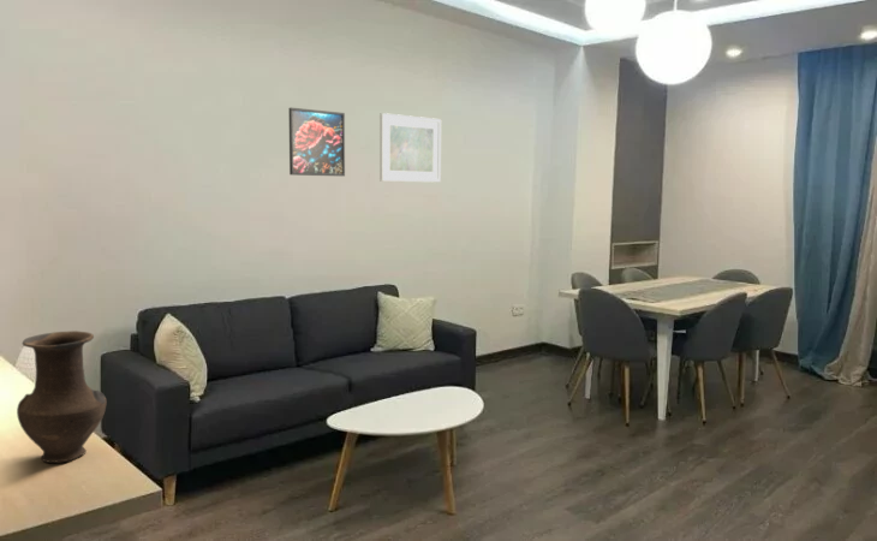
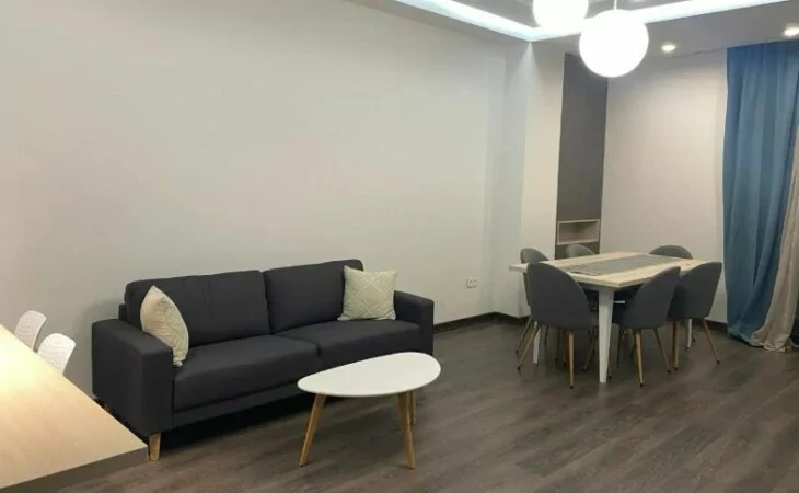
- vase (61, 397)
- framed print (317, 143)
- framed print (411, 149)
